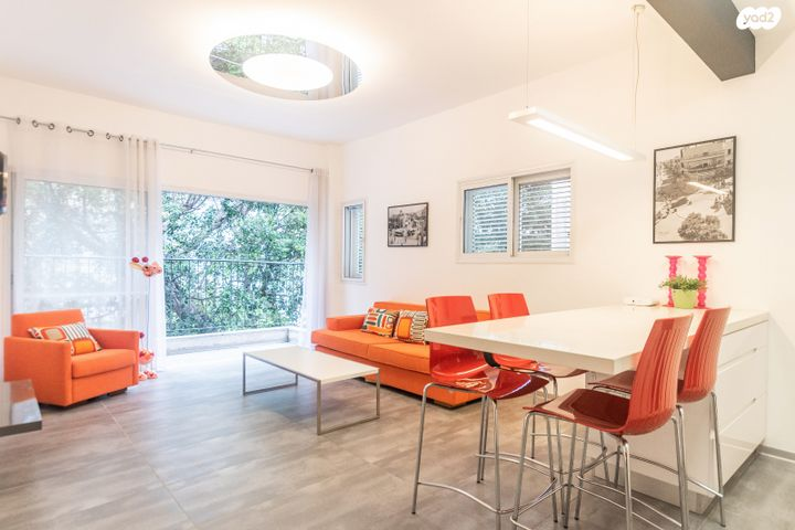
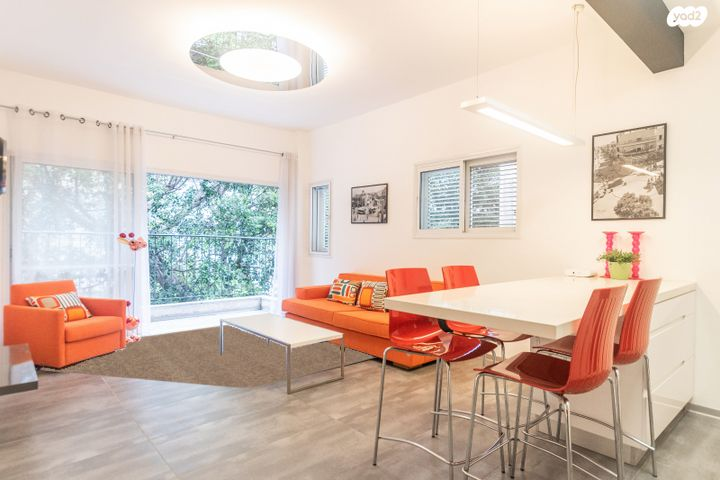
+ rug (199, 355)
